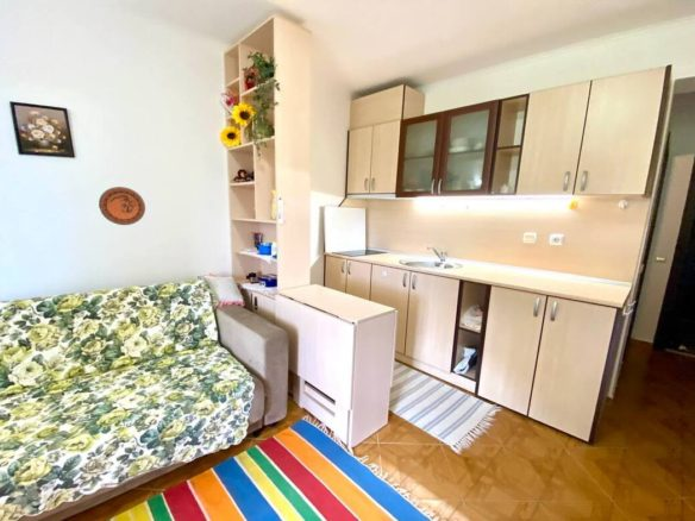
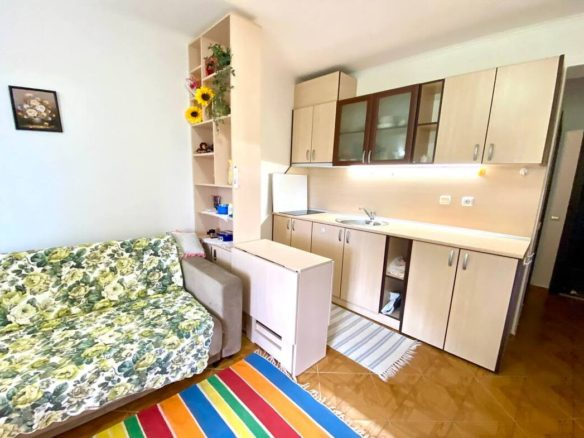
- decorative plate (123, 206)
